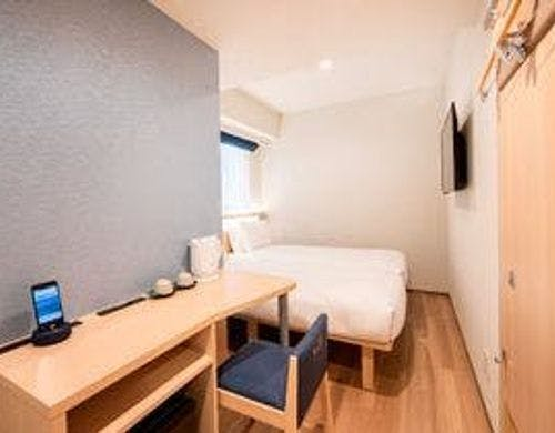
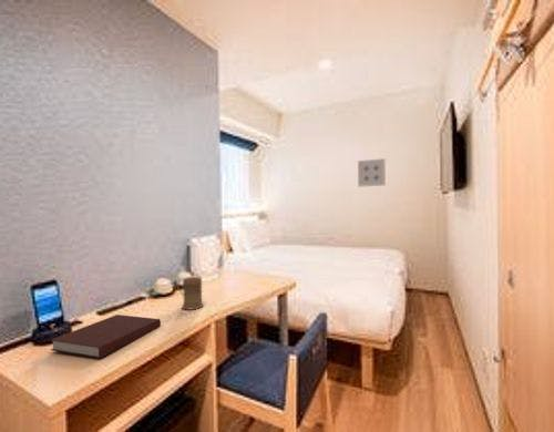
+ notebook (110, 333)
+ mug (189, 291)
+ wall art (371, 173)
